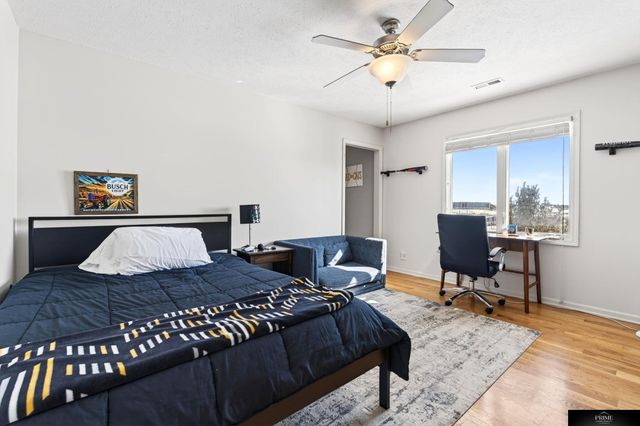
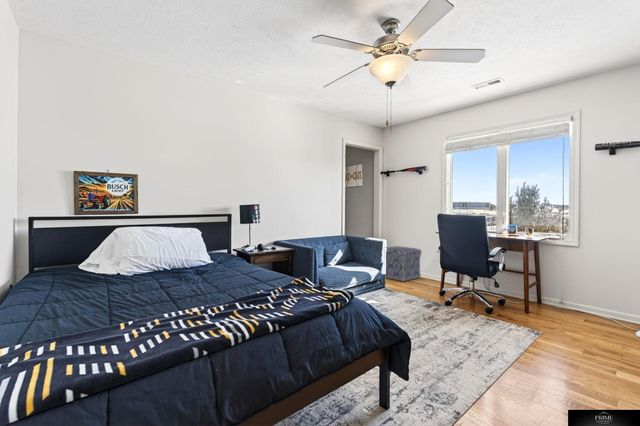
+ ottoman (399, 262)
